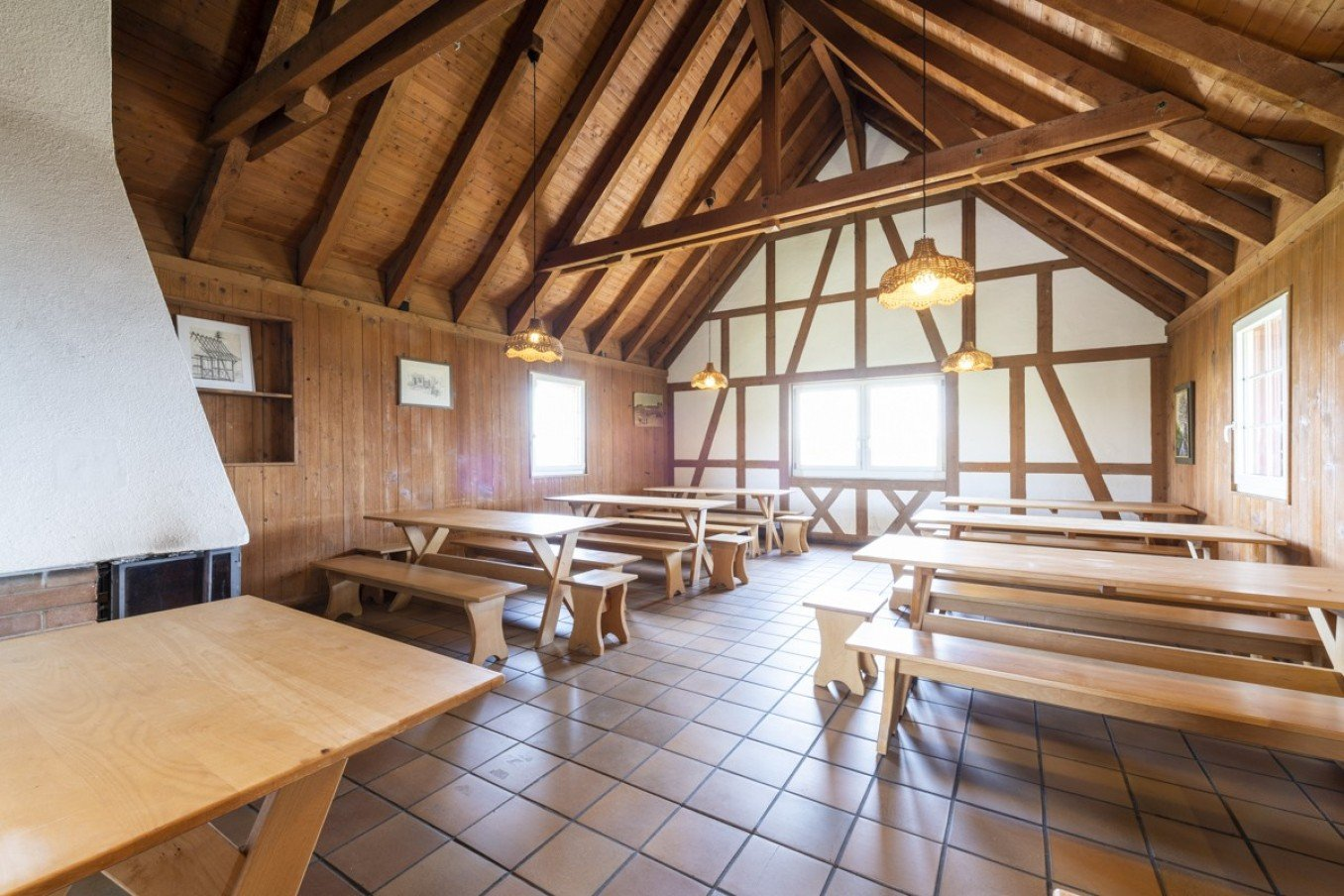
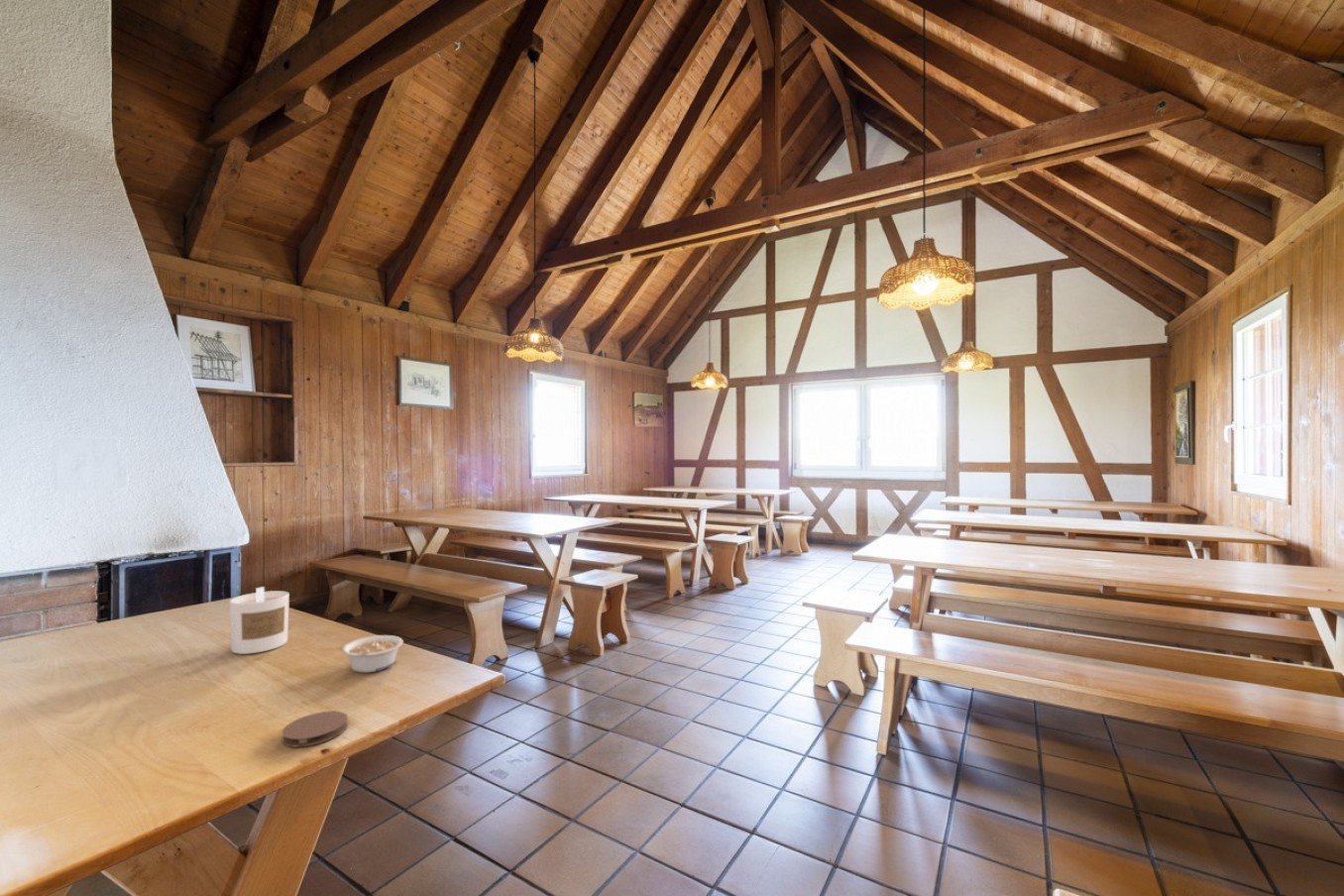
+ candle (260, 616)
+ coaster (315, 728)
+ legume (374, 653)
